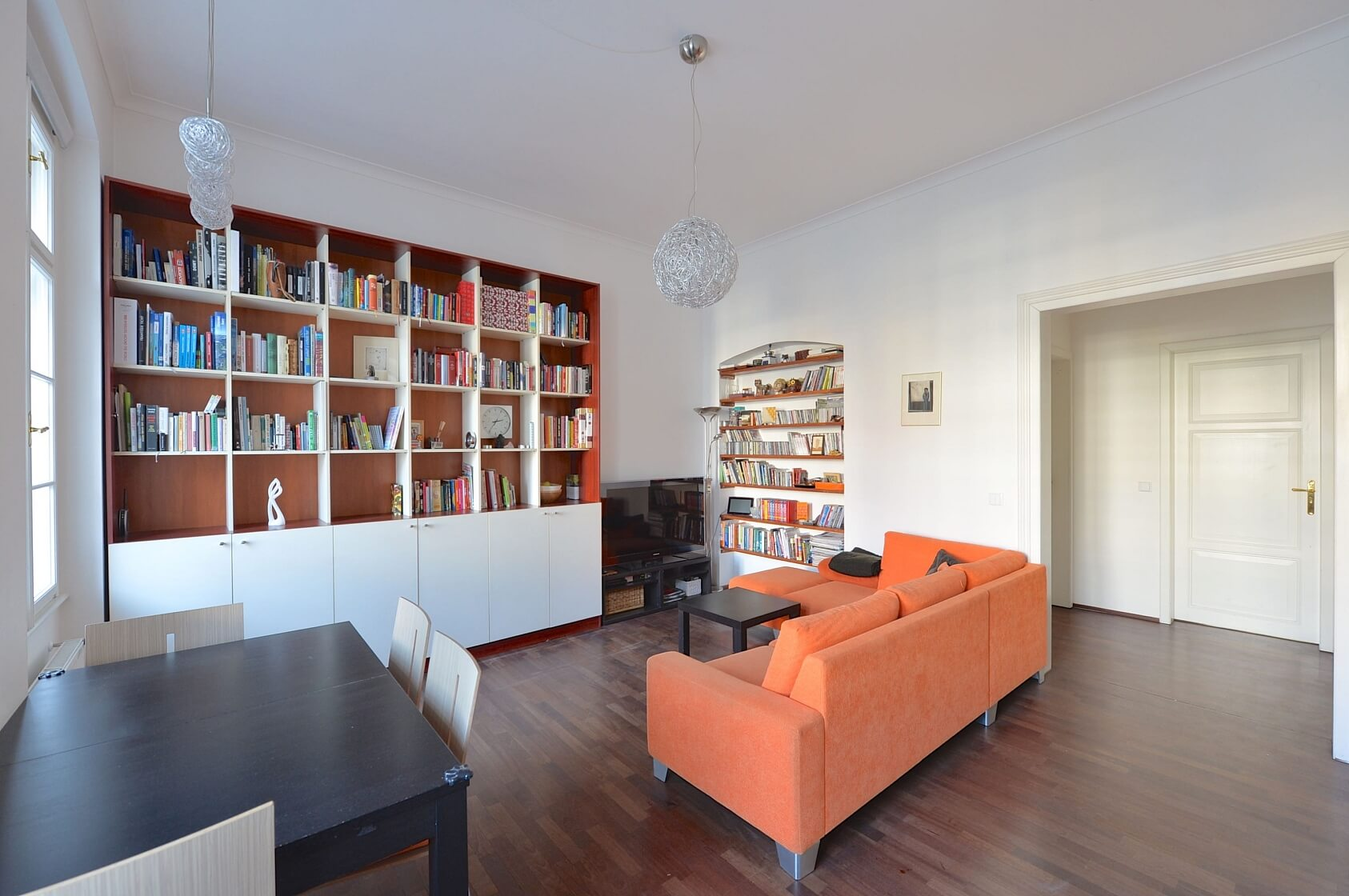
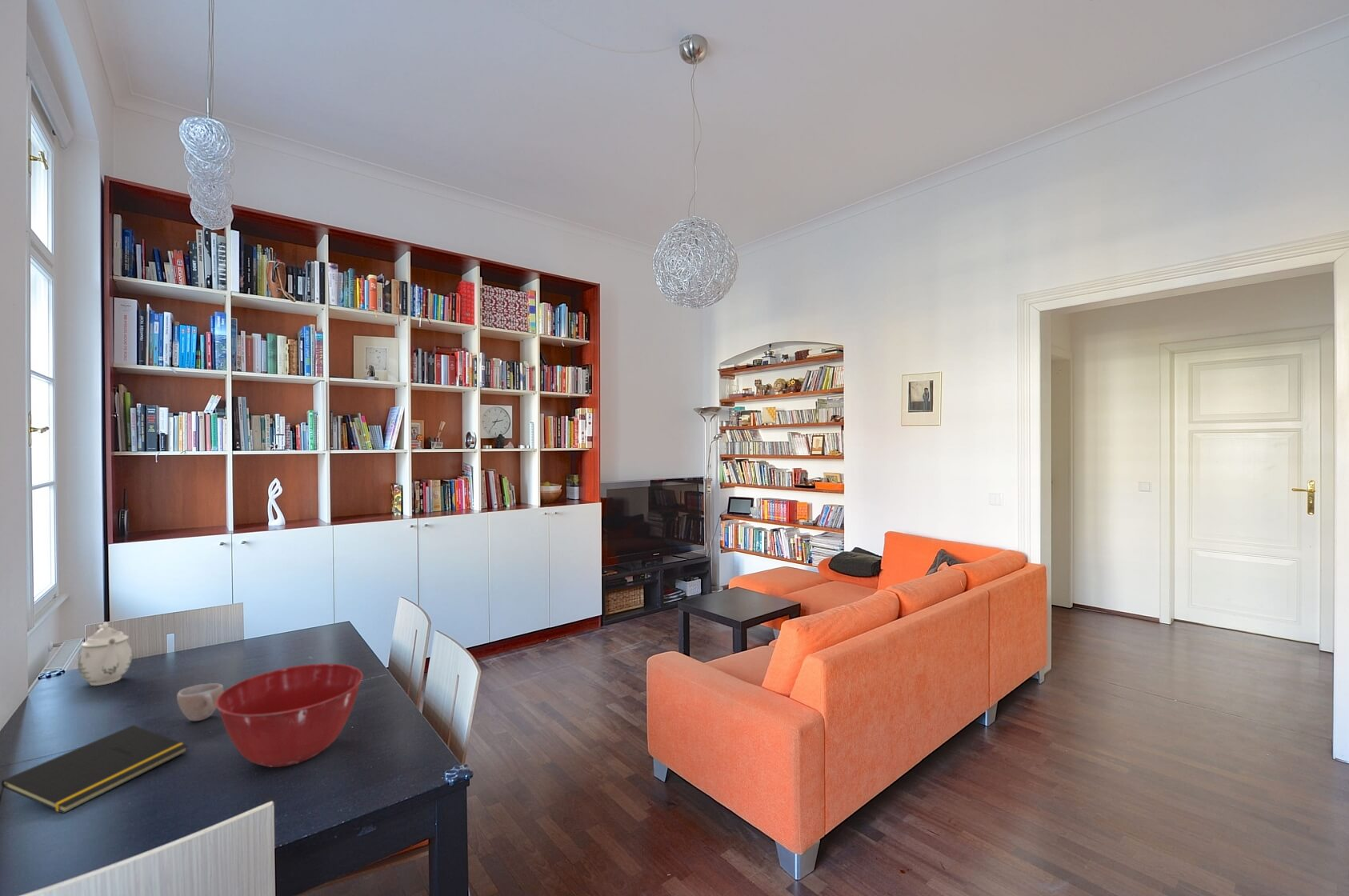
+ notepad (102, 764)
+ cup (203, 704)
+ mixing bowl (294, 718)
+ teapot (106, 652)
